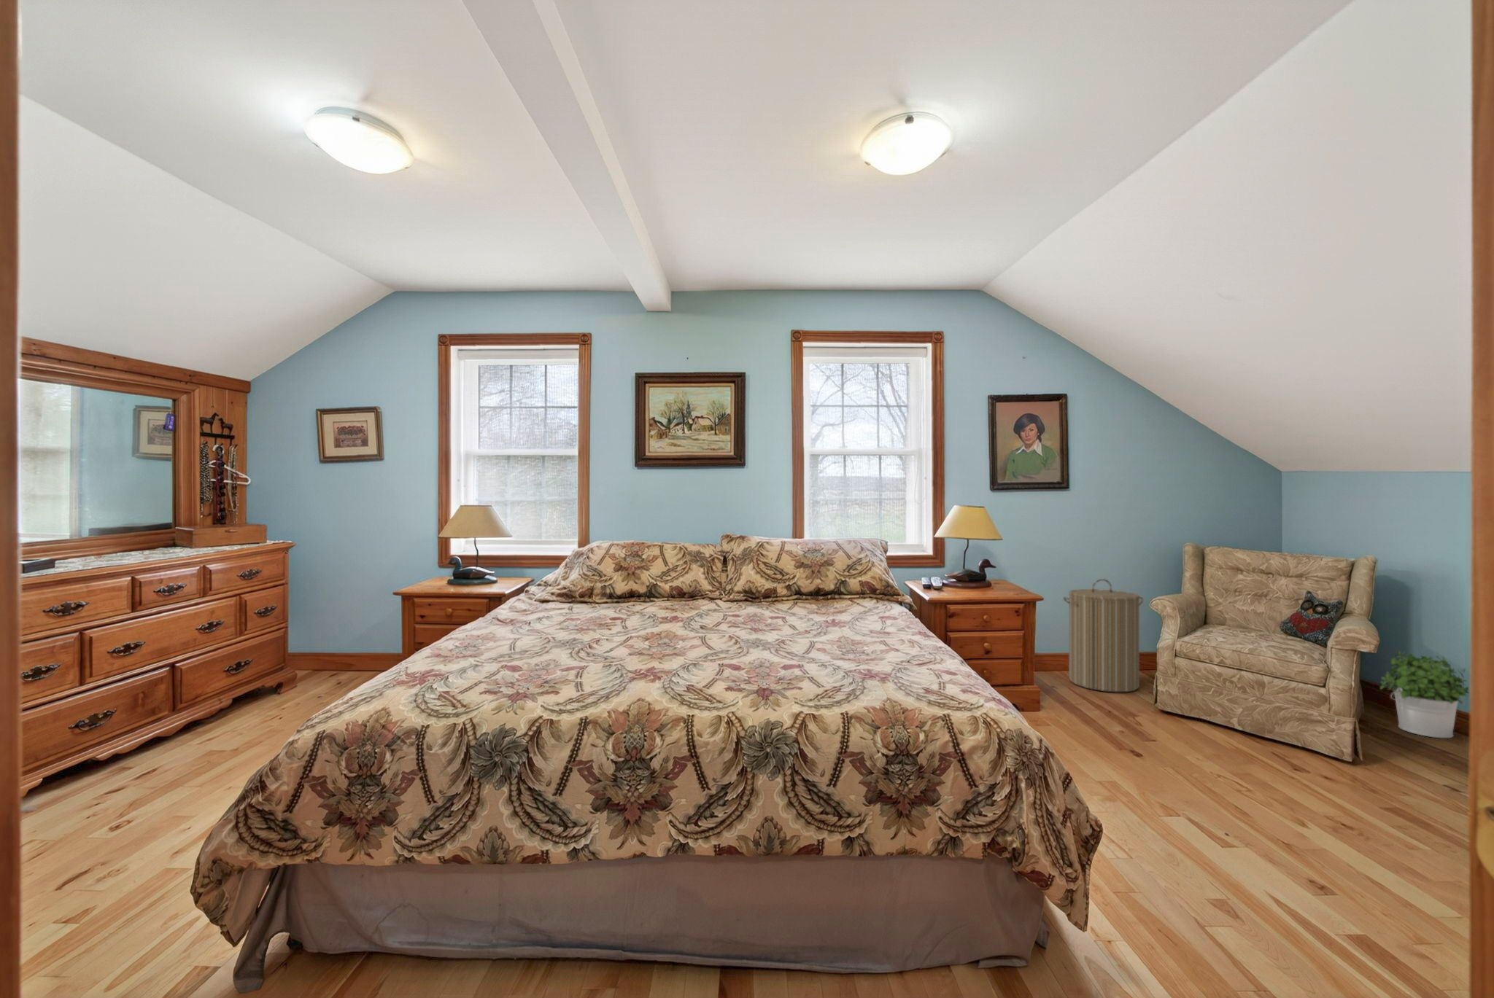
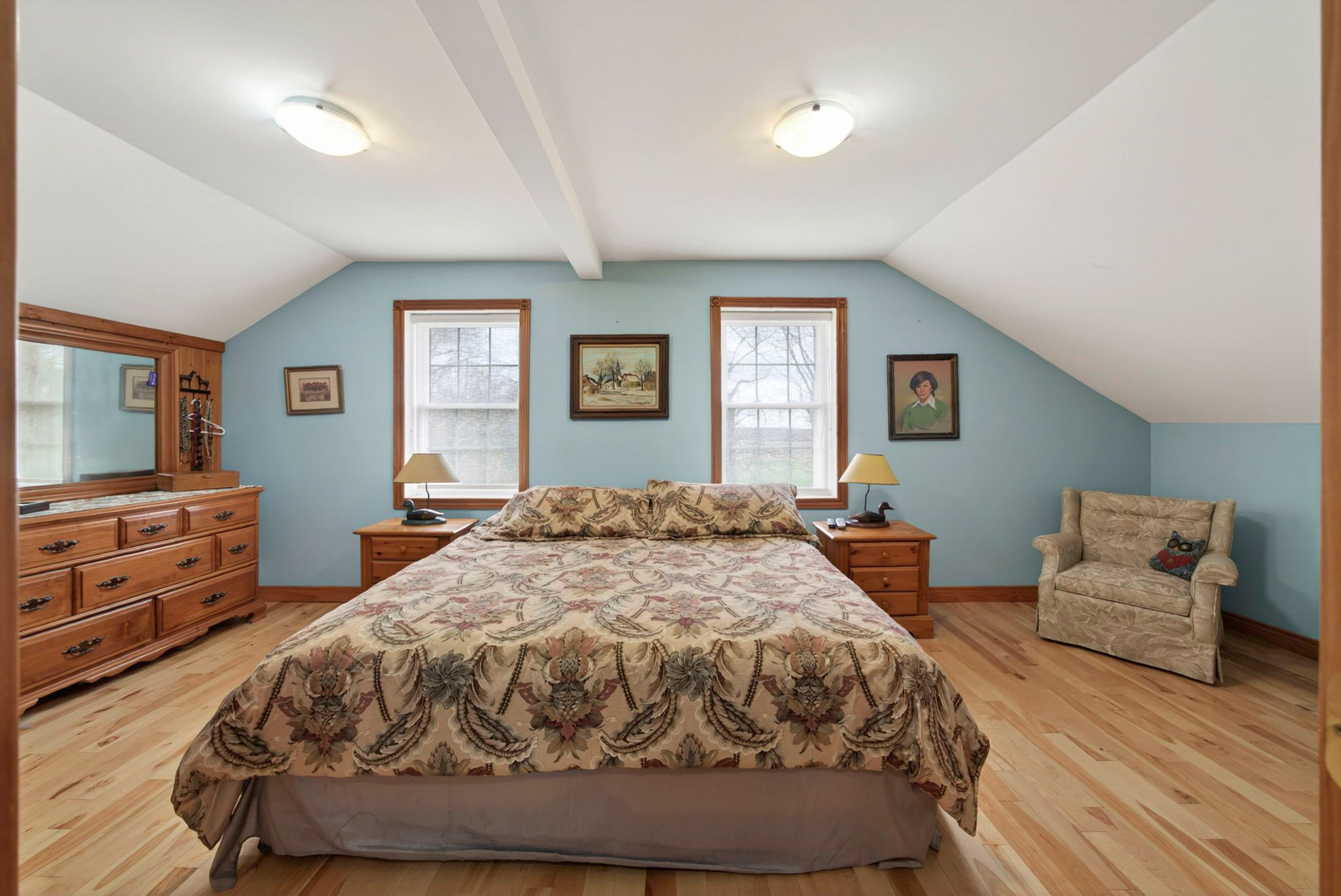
- potted plant (1419, 692)
- laundry hamper (1103, 630)
